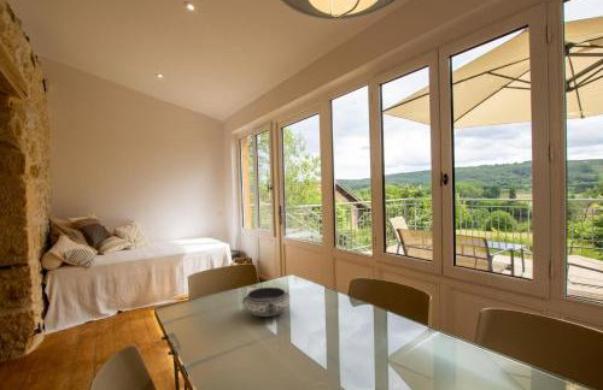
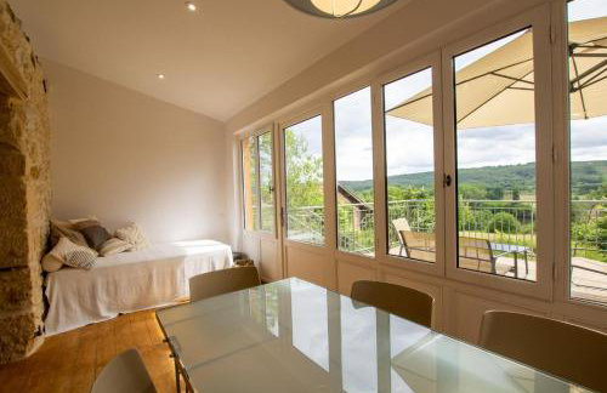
- bowl (267, 302)
